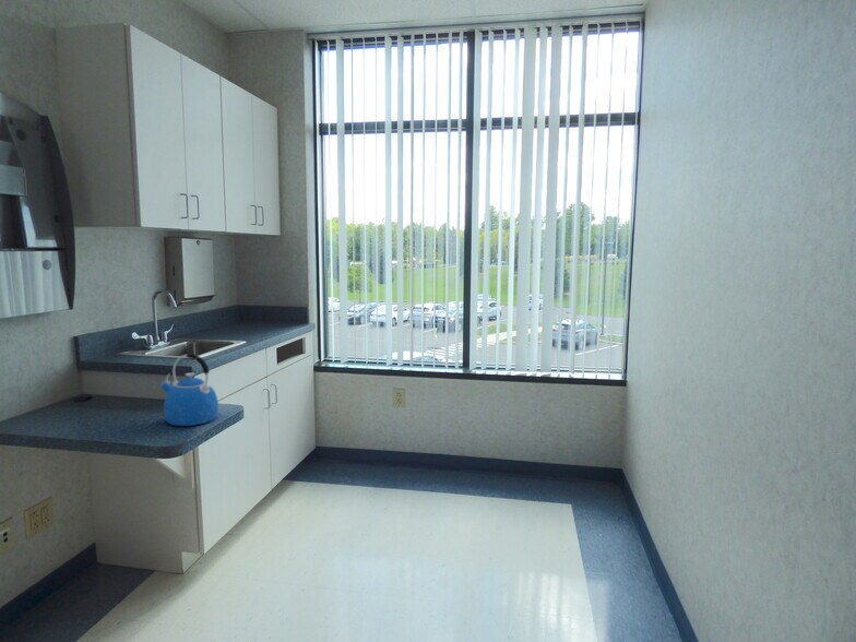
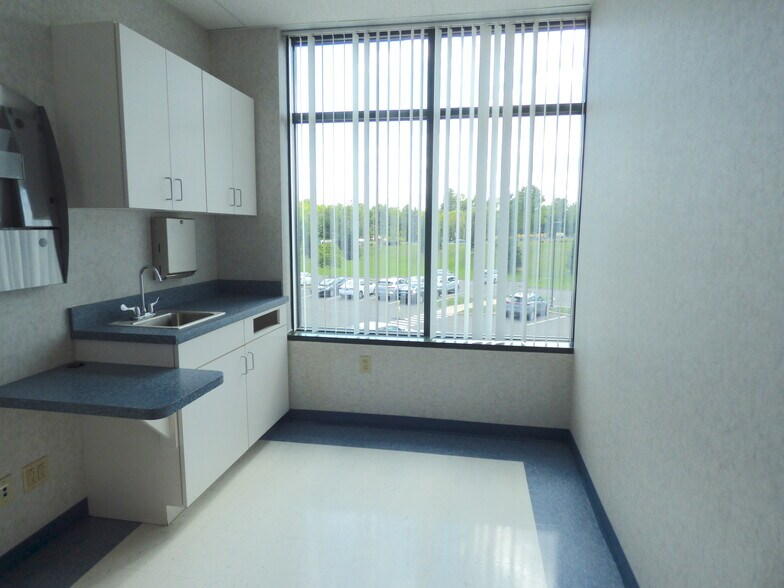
- kettle (186, 385)
